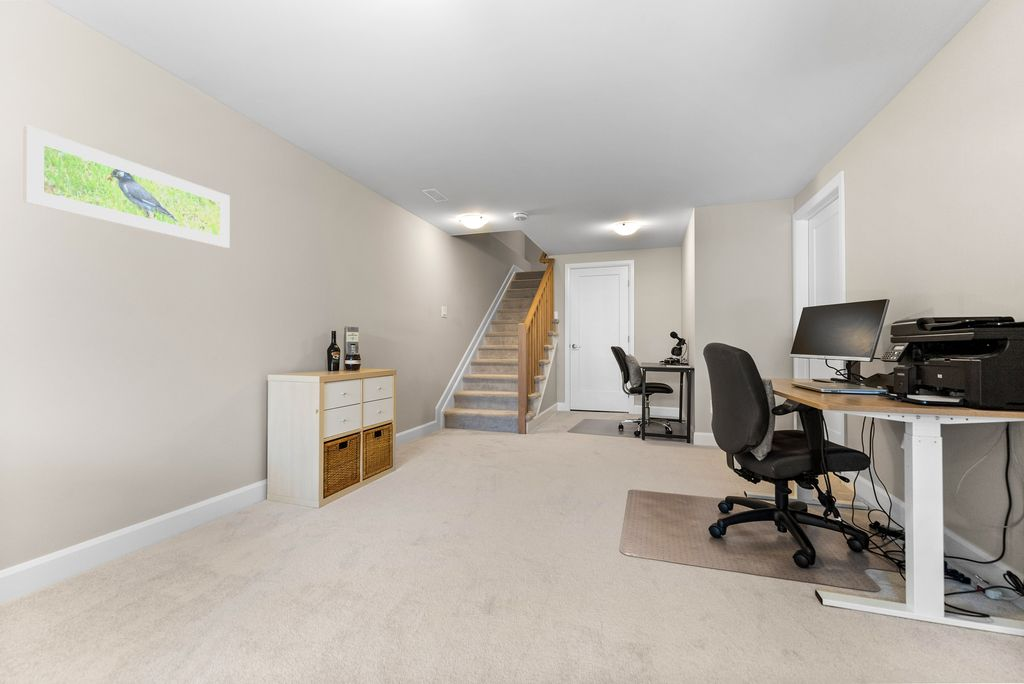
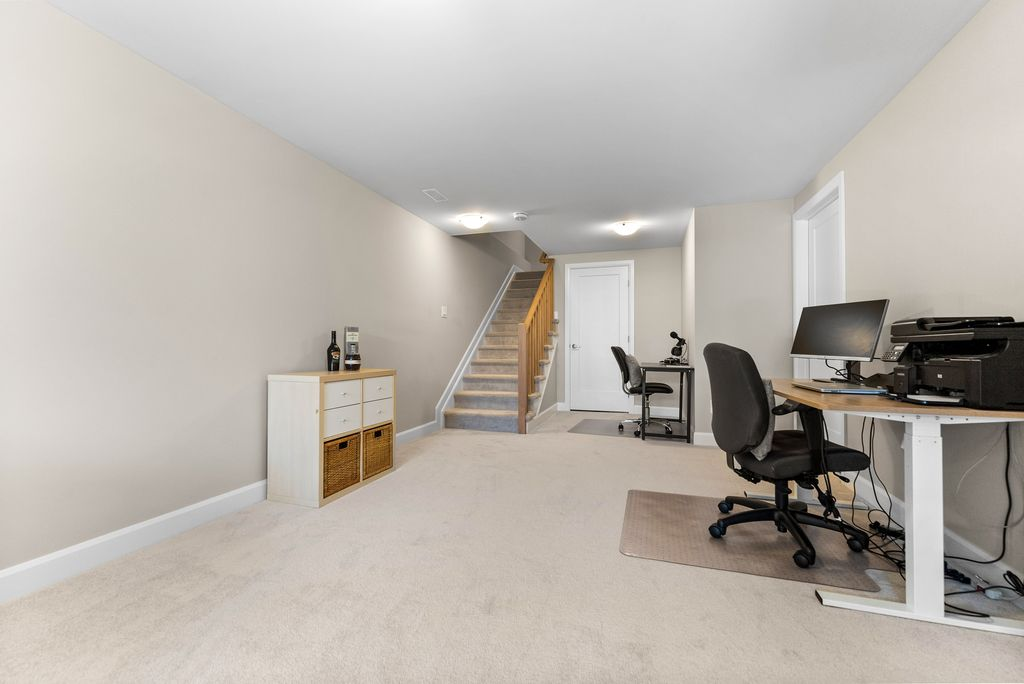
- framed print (146, 198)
